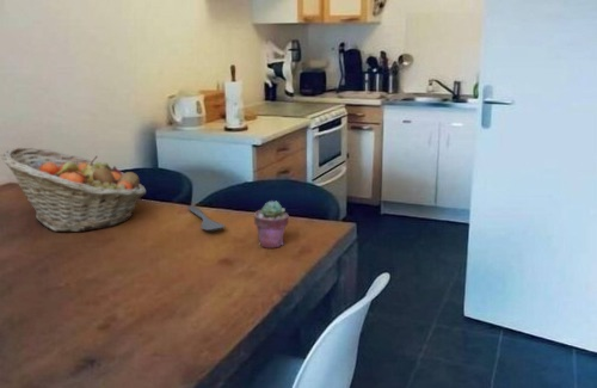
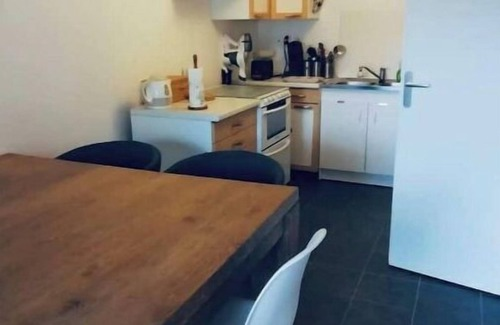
- fruit basket (75, 183)
- potted succulent (271, 222)
- spoon (203, 217)
